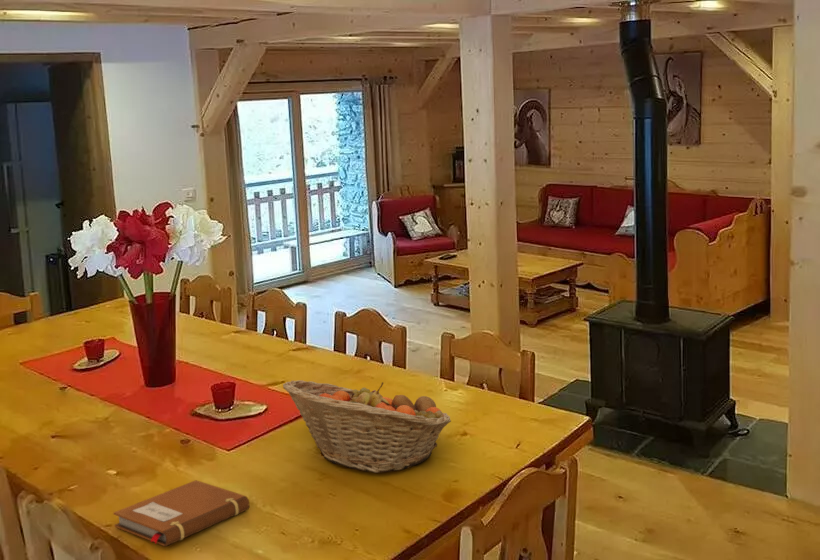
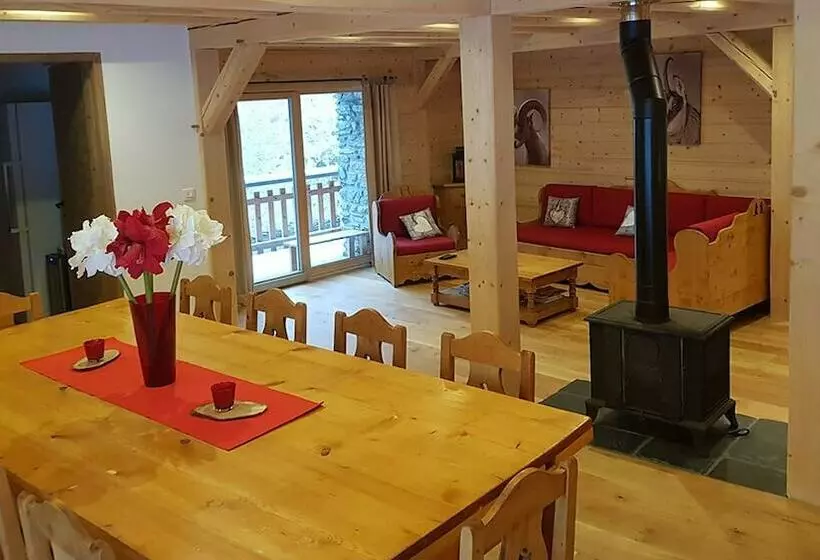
- notebook (180, 512)
- fruit basket (366, 415)
